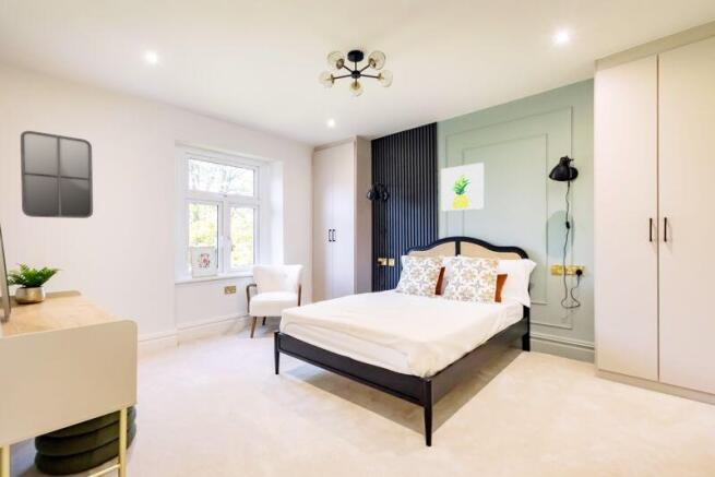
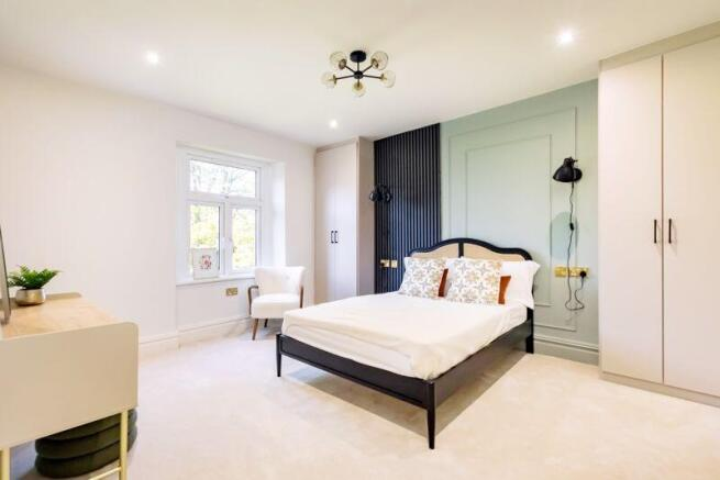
- wall art (462, 188)
- home mirror (58, 176)
